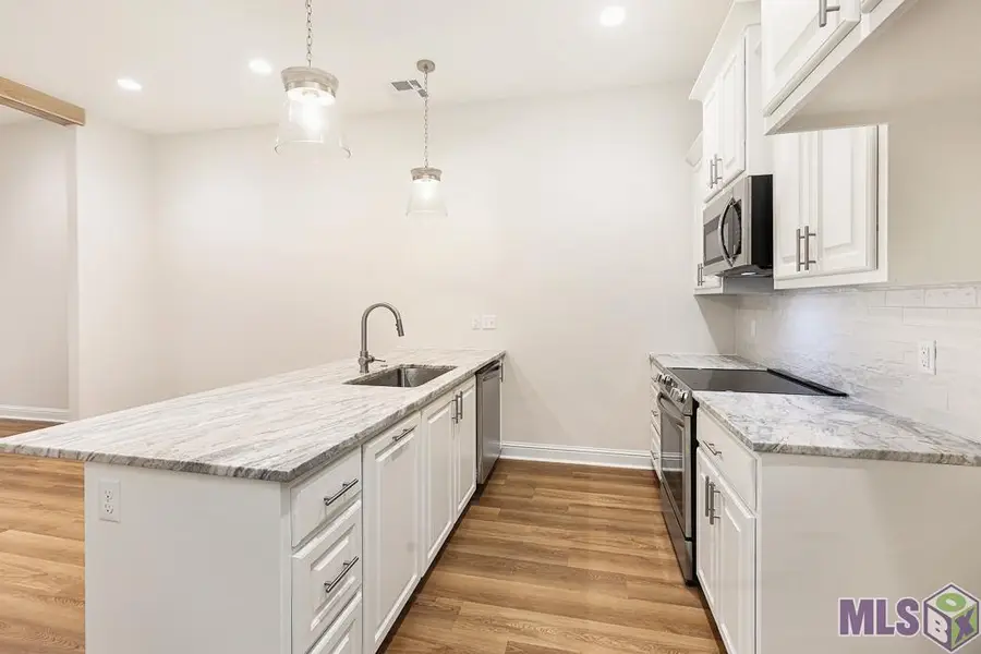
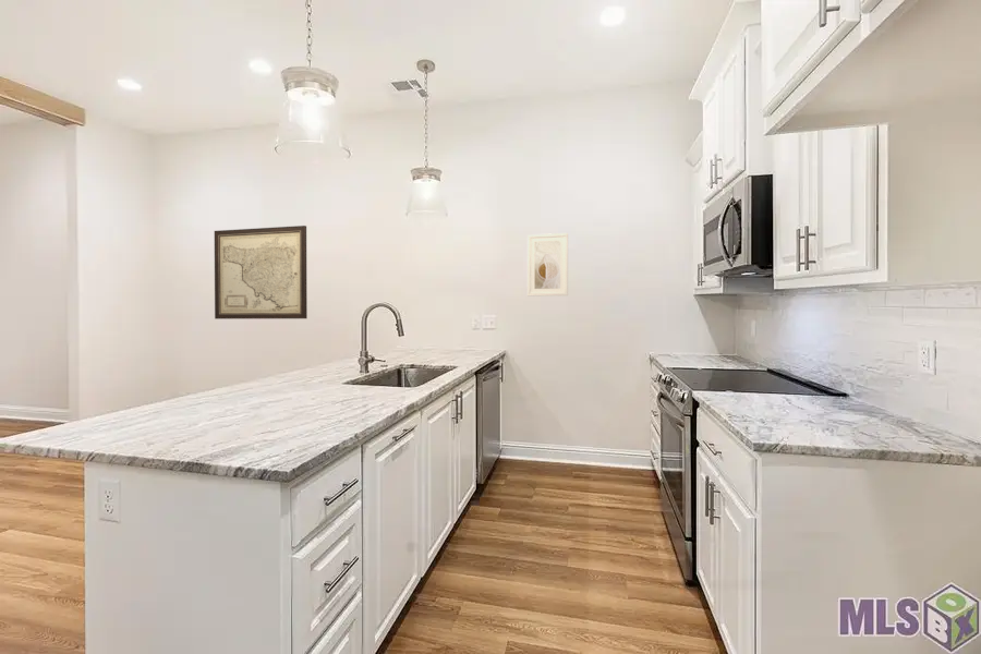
+ wall art (259, 274)
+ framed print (547, 265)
